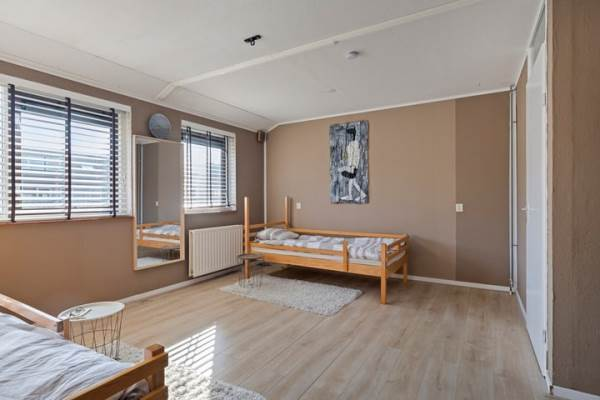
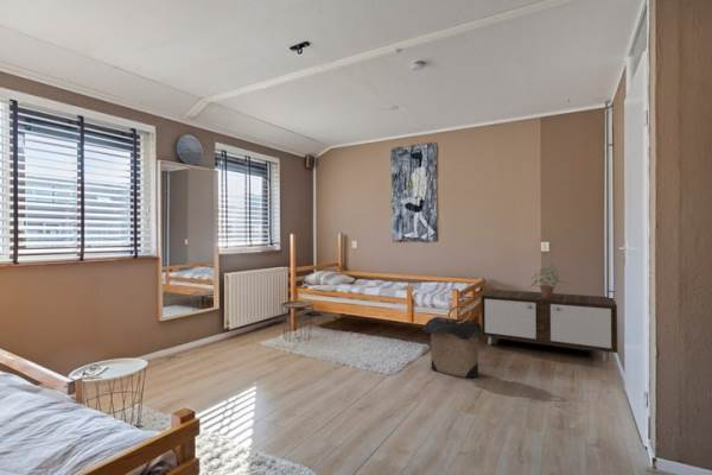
+ potted plant (545, 279)
+ cabinet (545, 321)
+ laundry hamper (452, 338)
